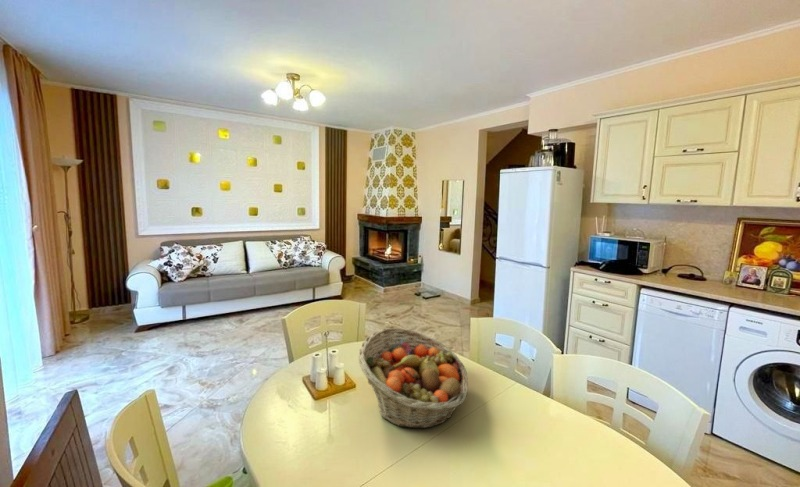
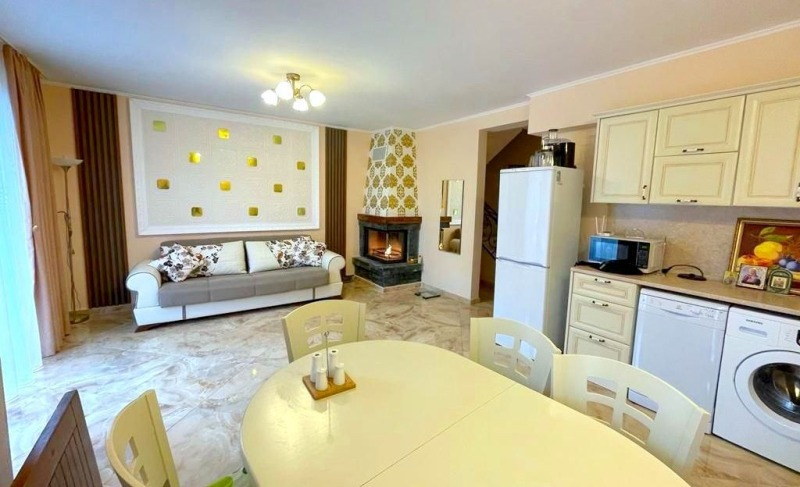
- fruit basket (414, 372)
